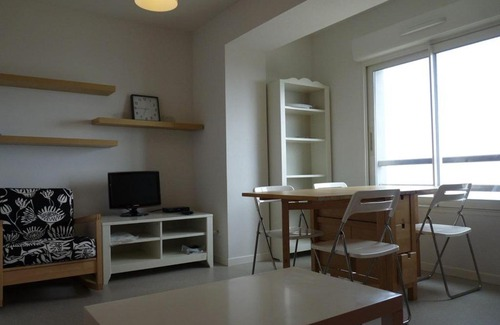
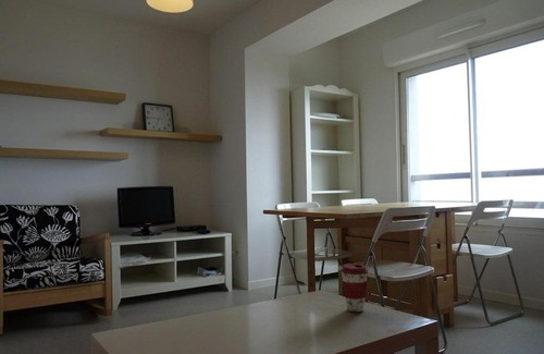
+ coffee cup (355, 288)
